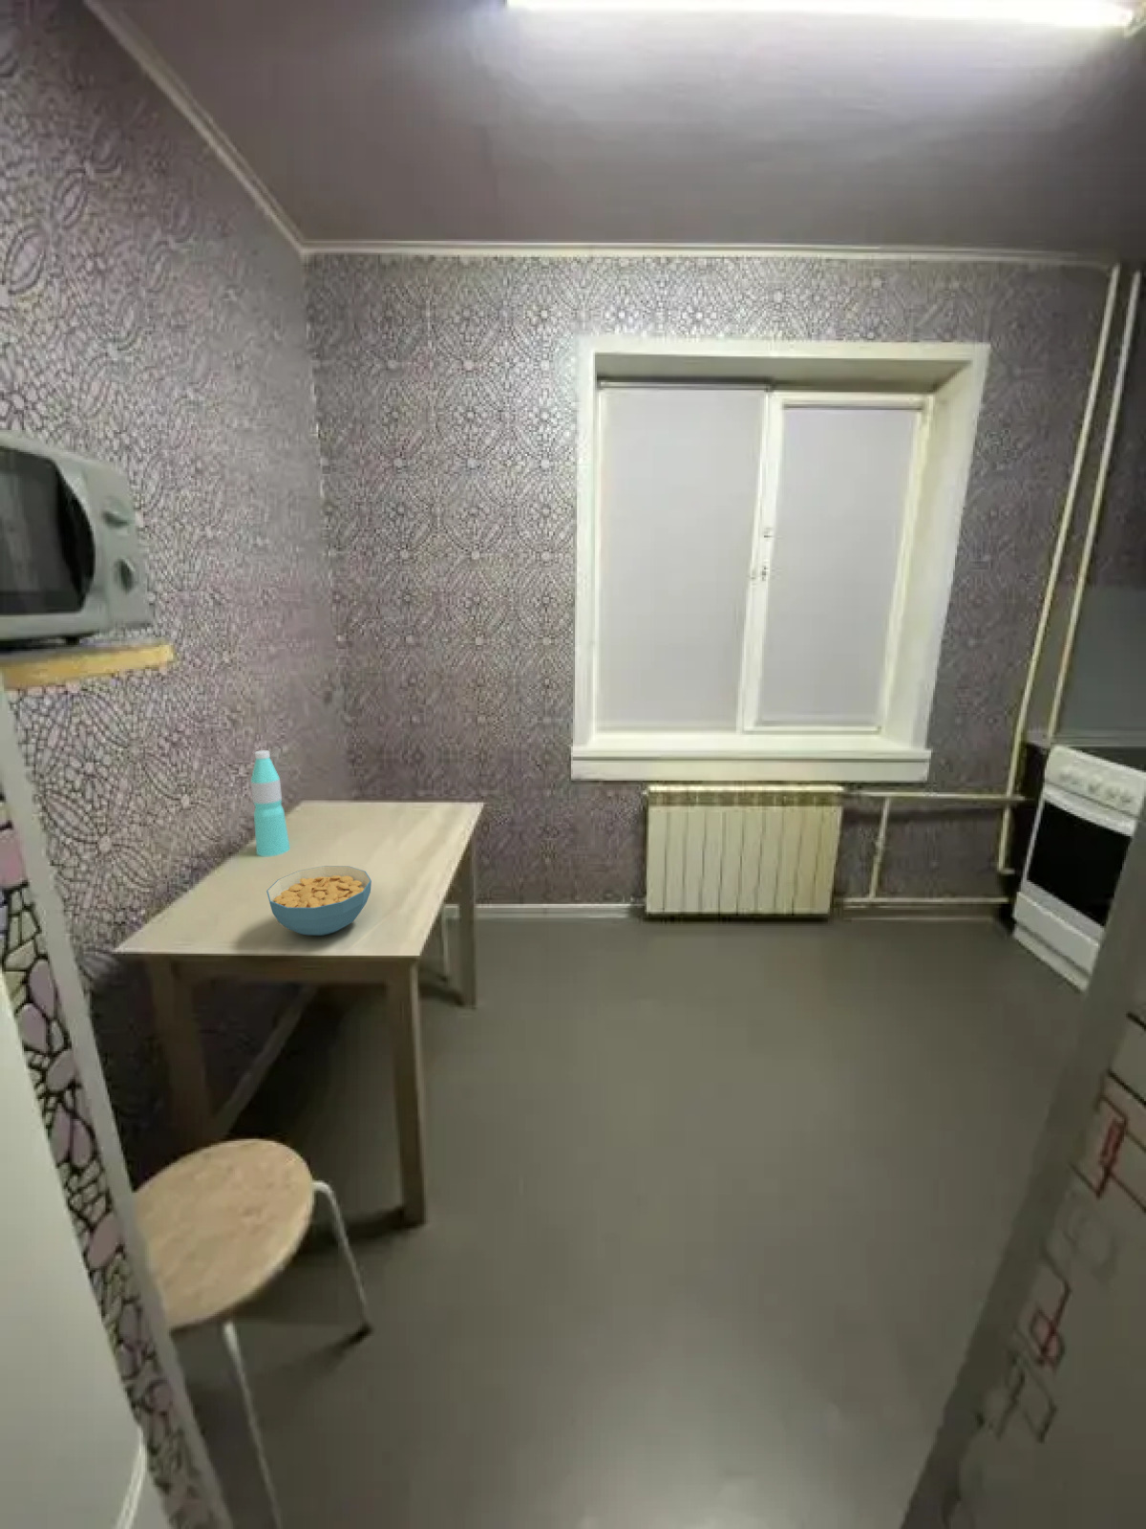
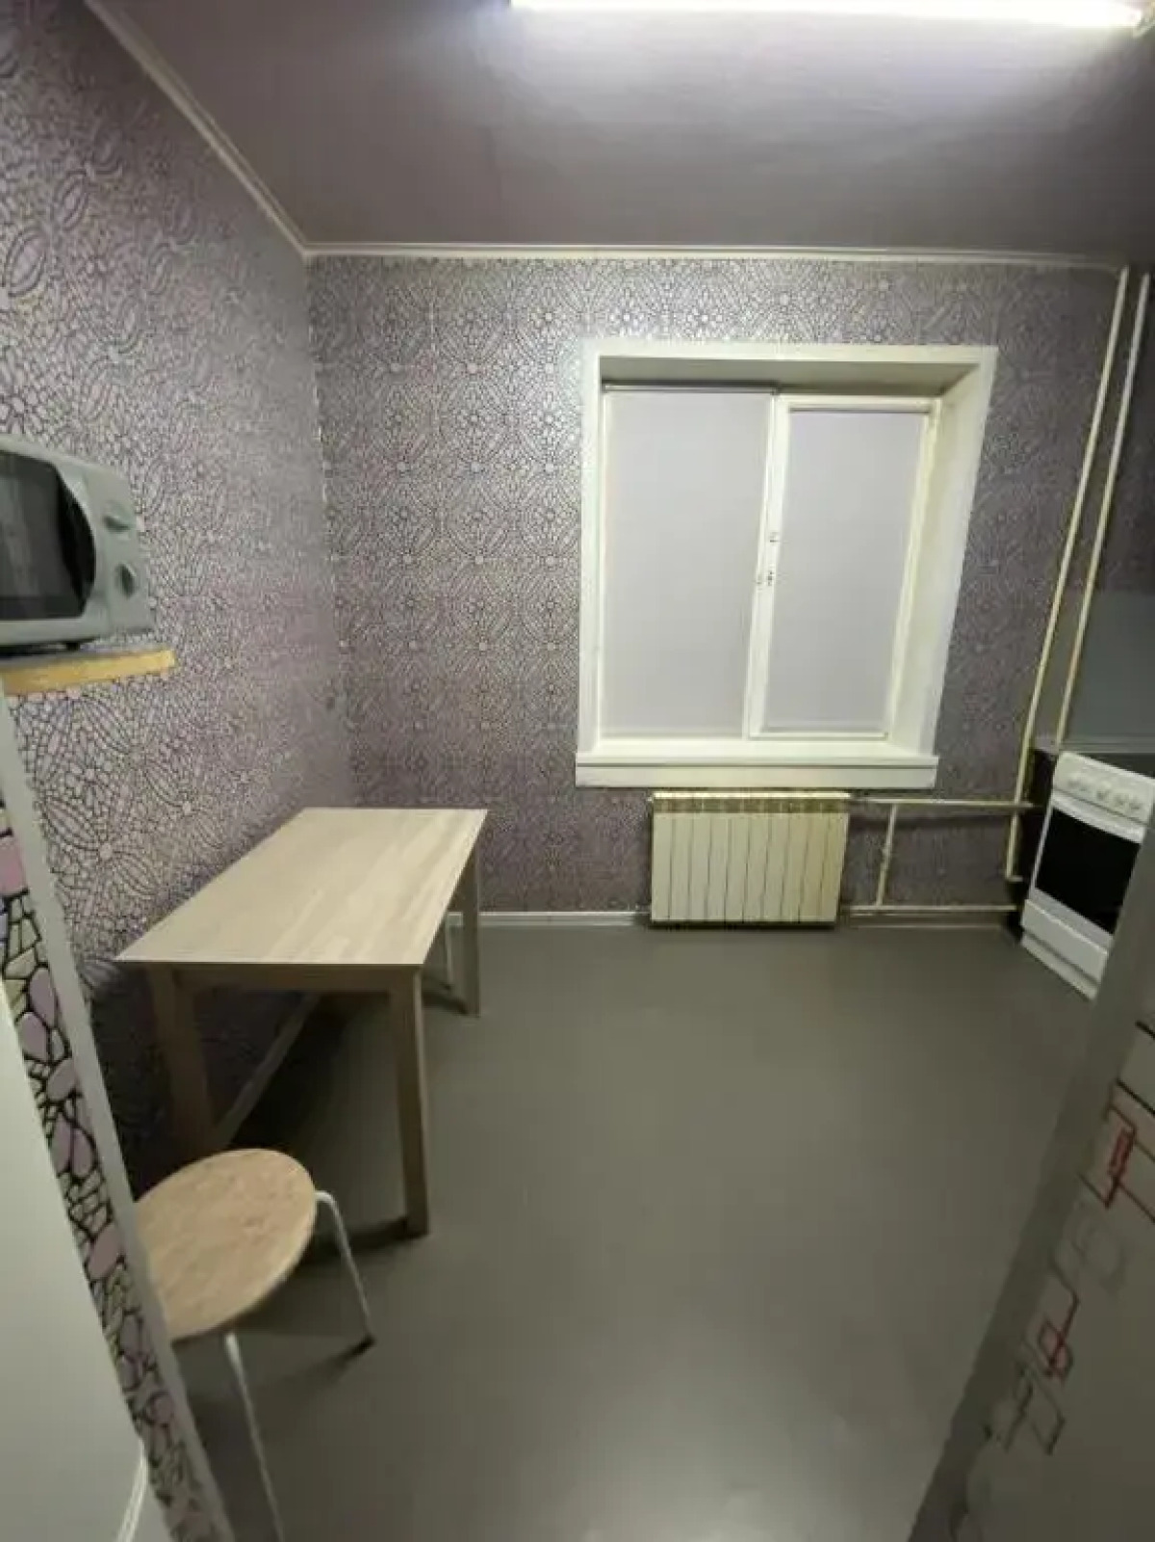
- cereal bowl (321, 907)
- water bottle (267, 802)
